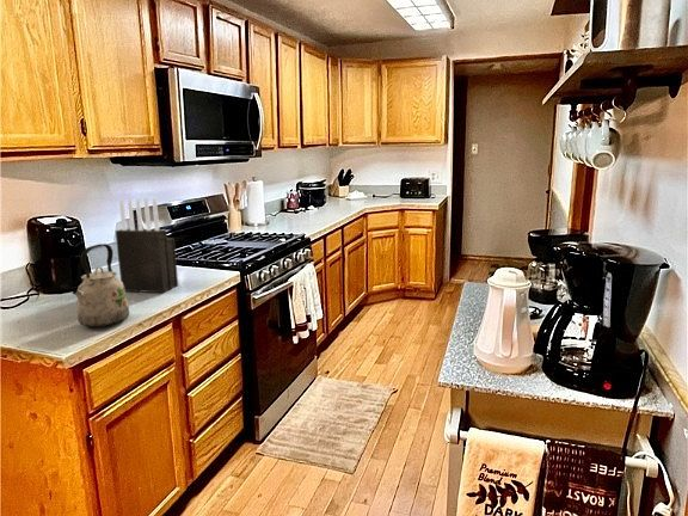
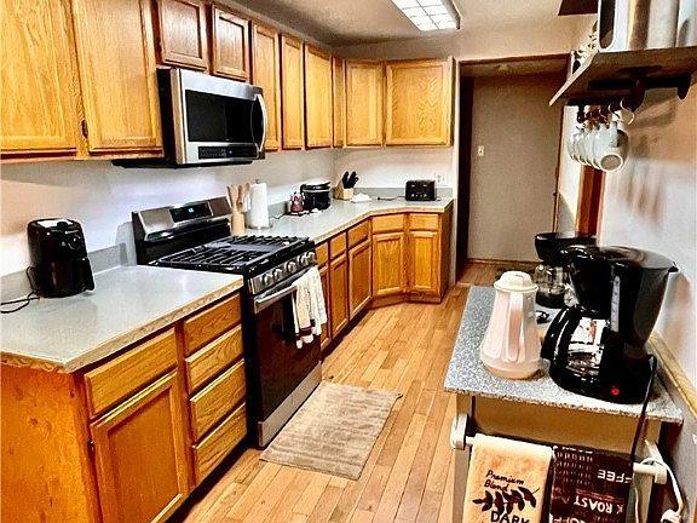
- knife block (147, 244)
- kettle (94, 287)
